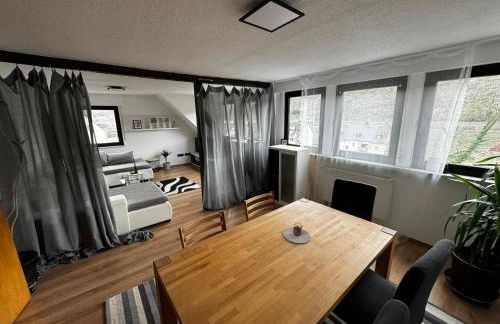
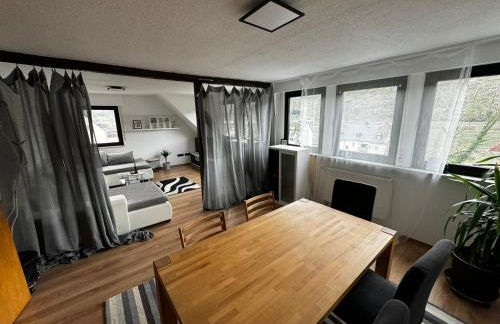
- teapot (296, 229)
